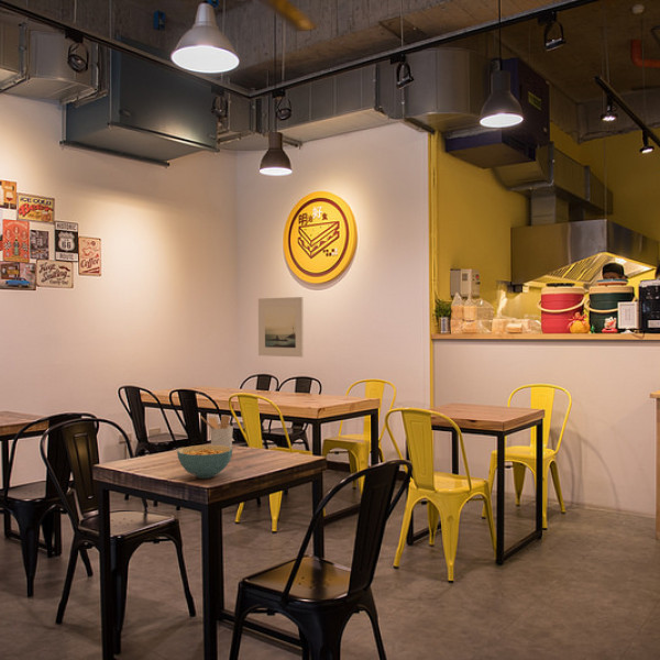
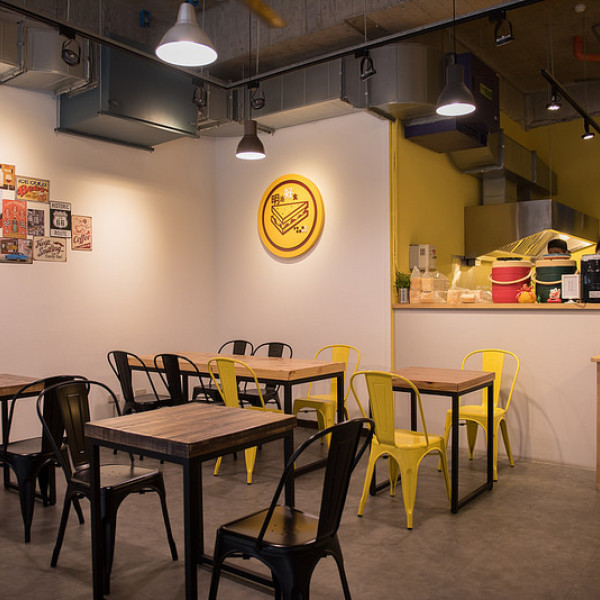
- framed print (279, 327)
- cereal bowl (205, 462)
- utensil holder (216, 435)
